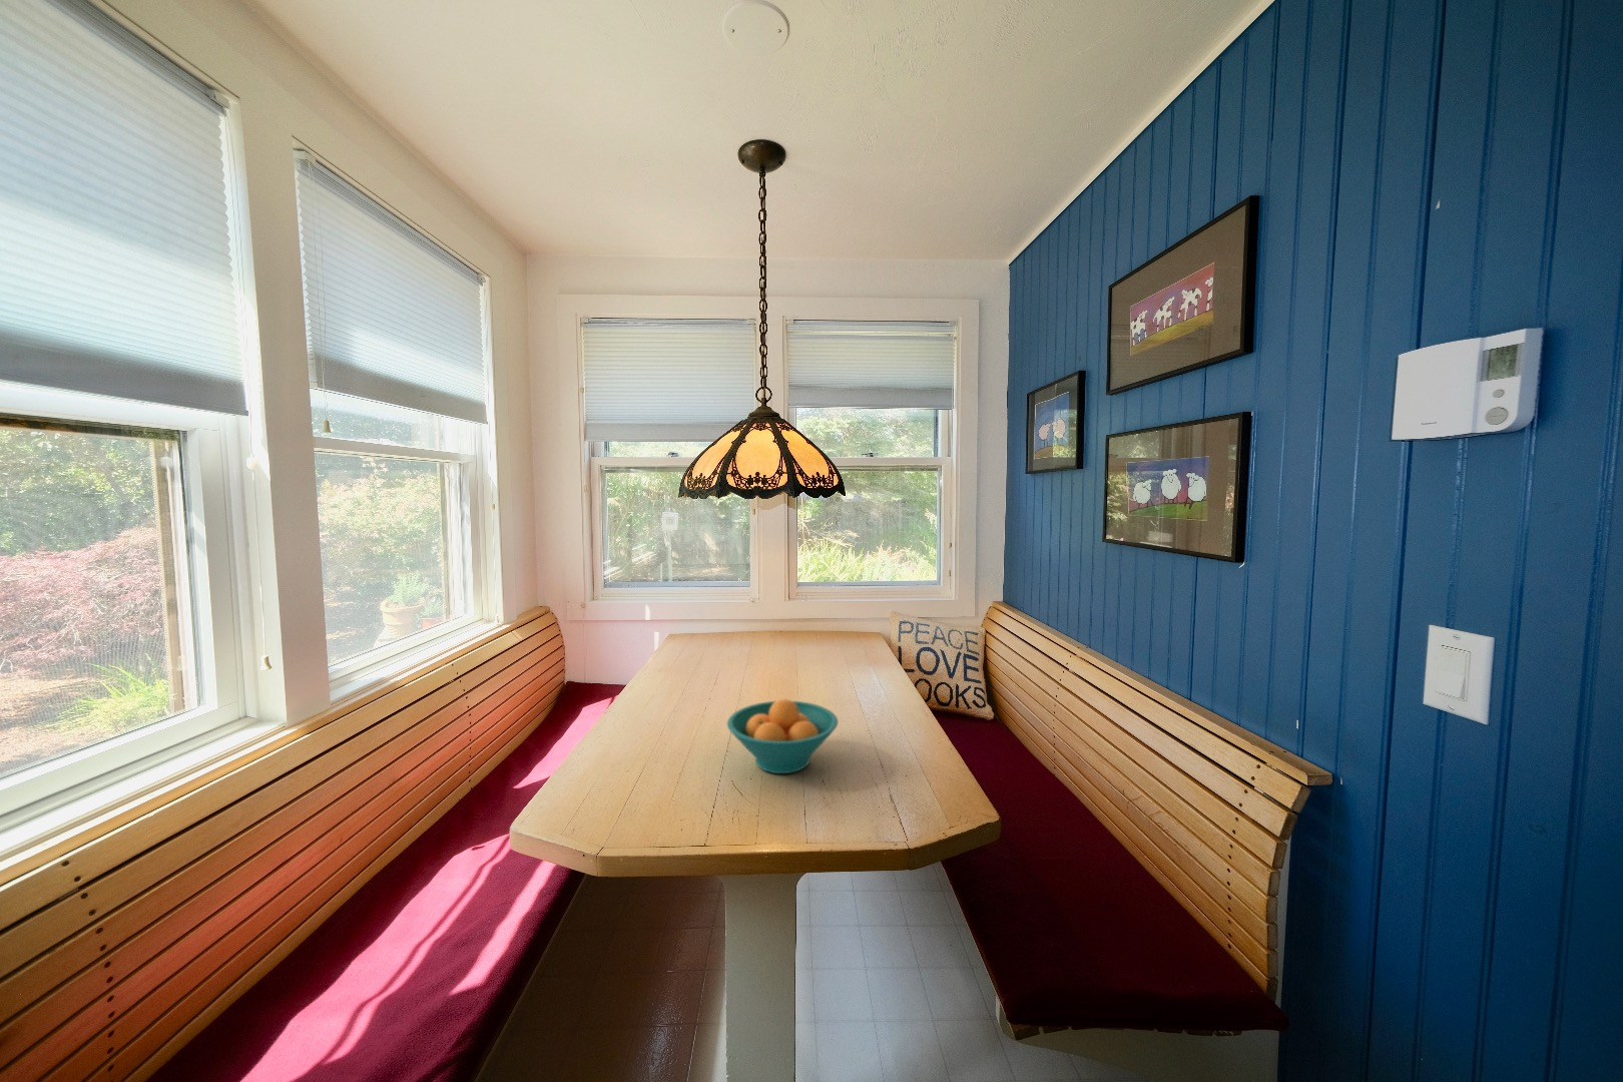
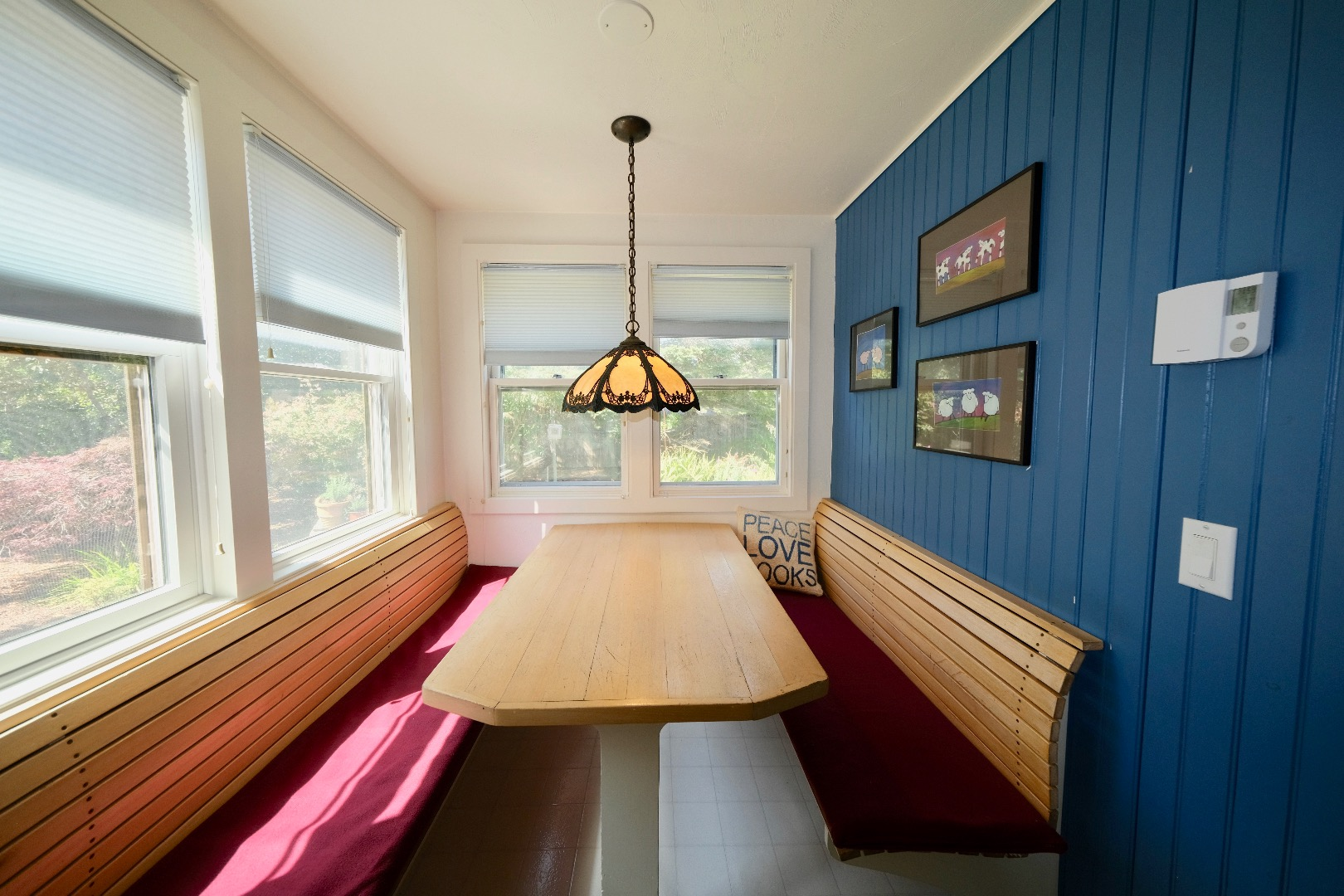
- fruit bowl (783, 732)
